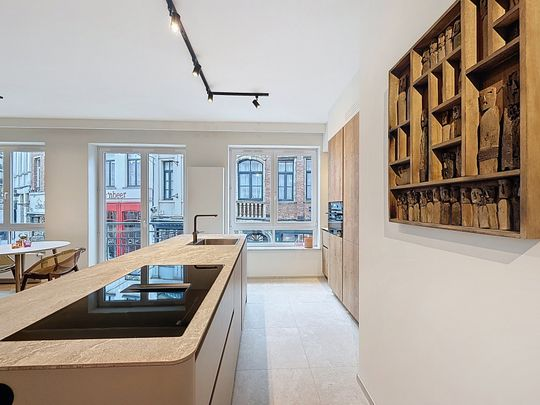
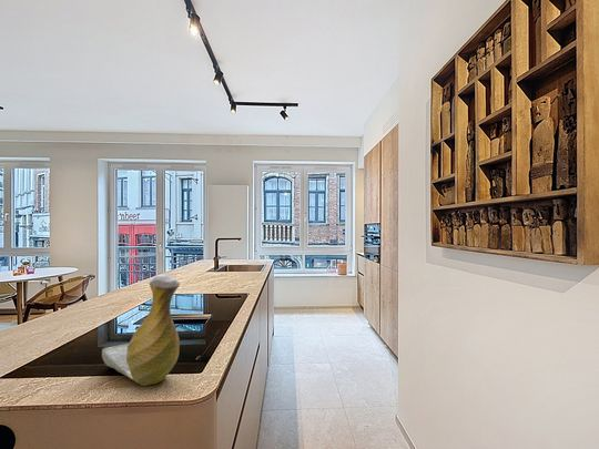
+ vase (143, 323)
